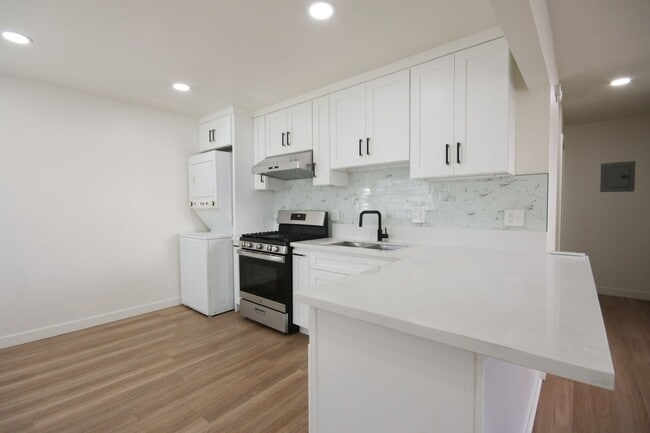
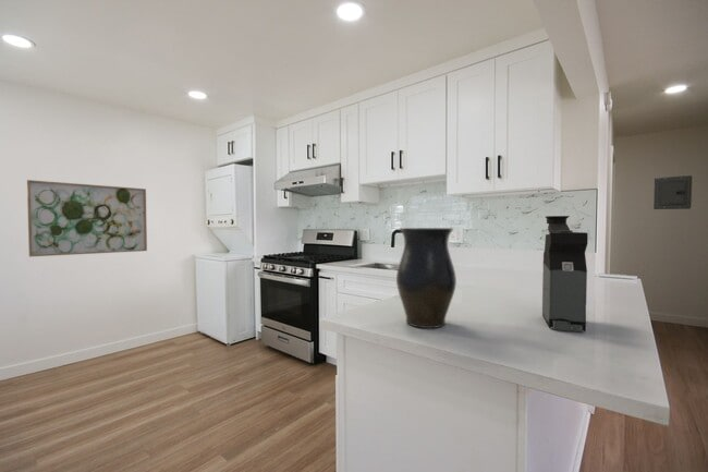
+ vase (425, 275)
+ wall art (93, 219)
+ coffee maker (562, 269)
